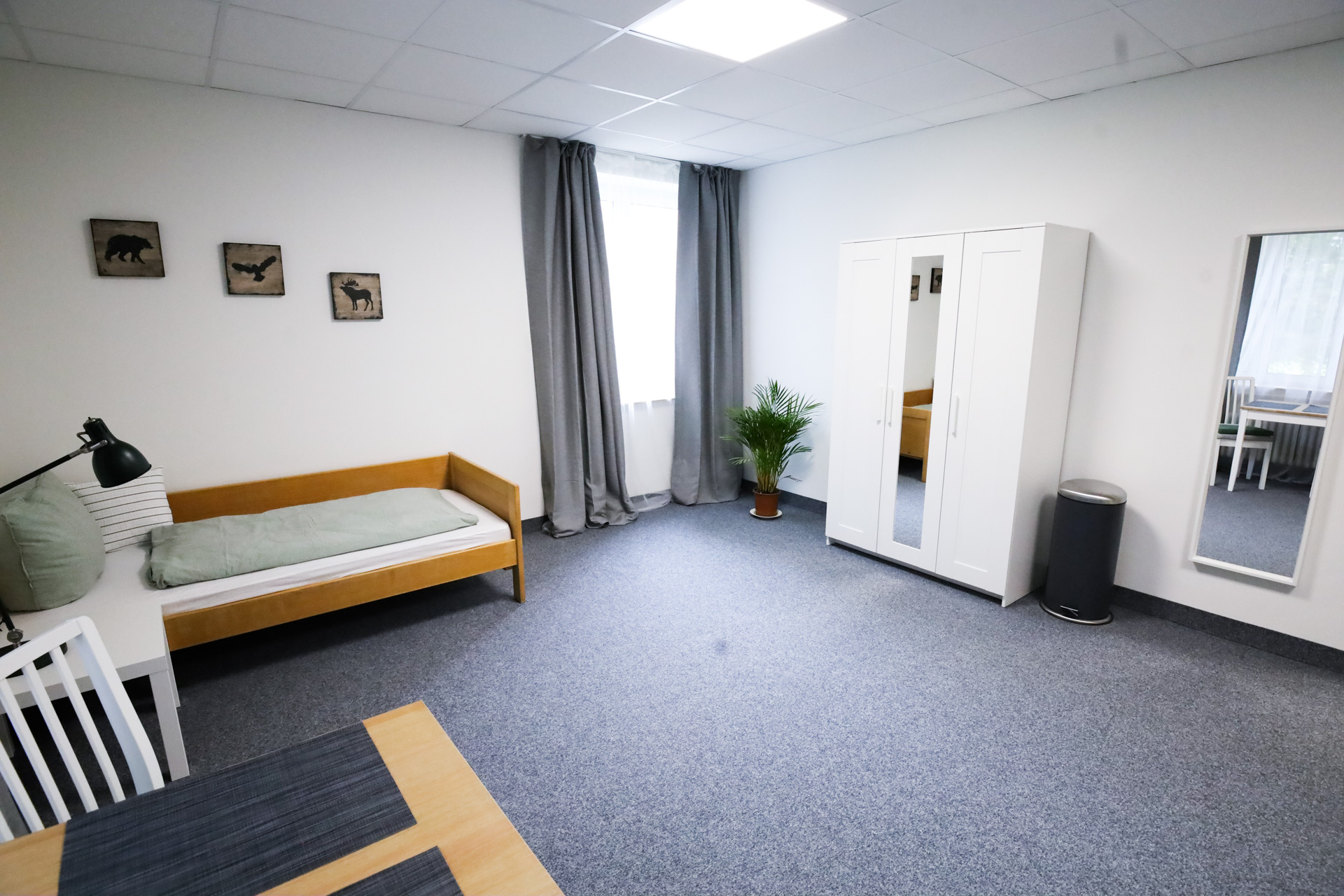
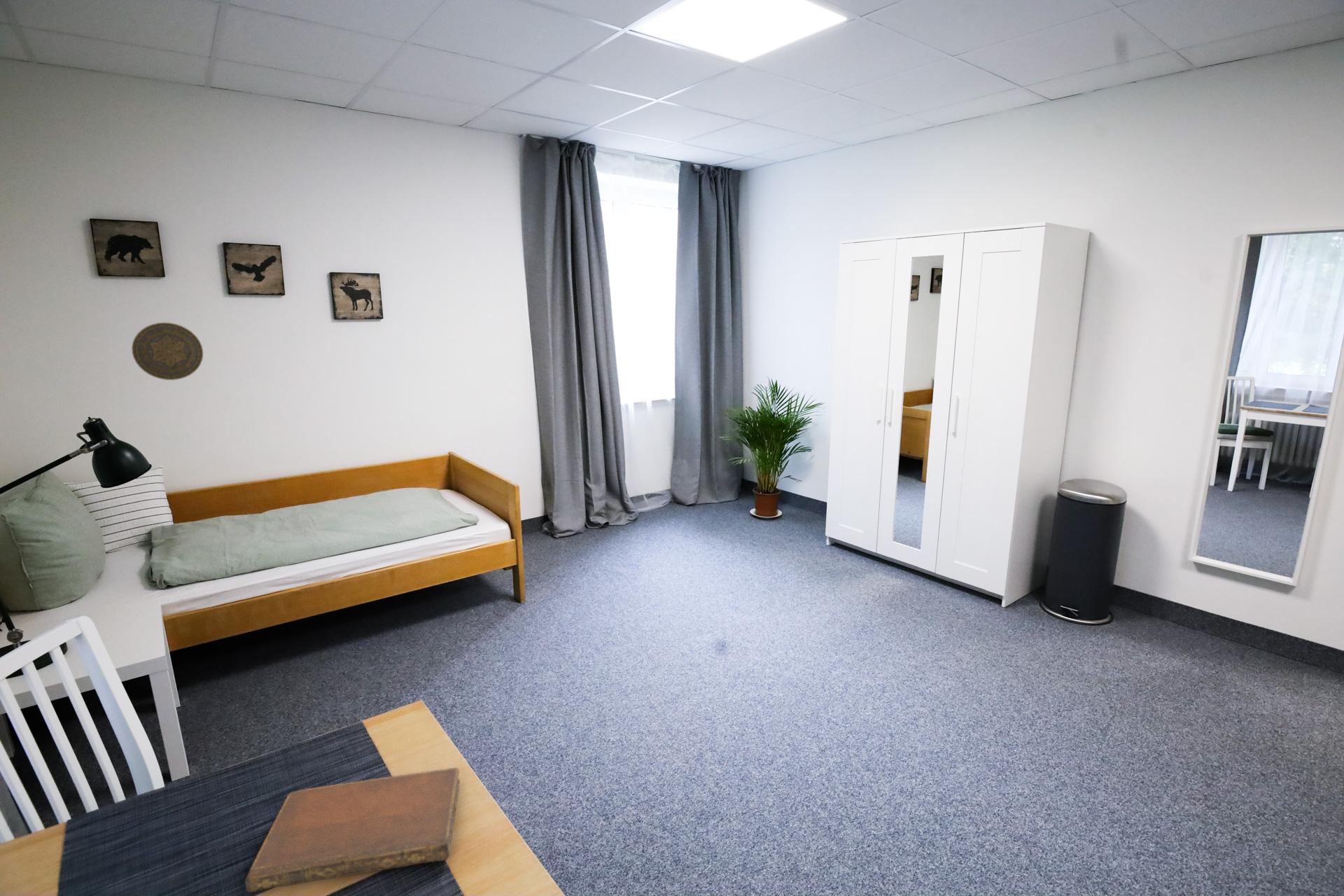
+ decorative plate (168, 351)
+ notebook (364, 824)
